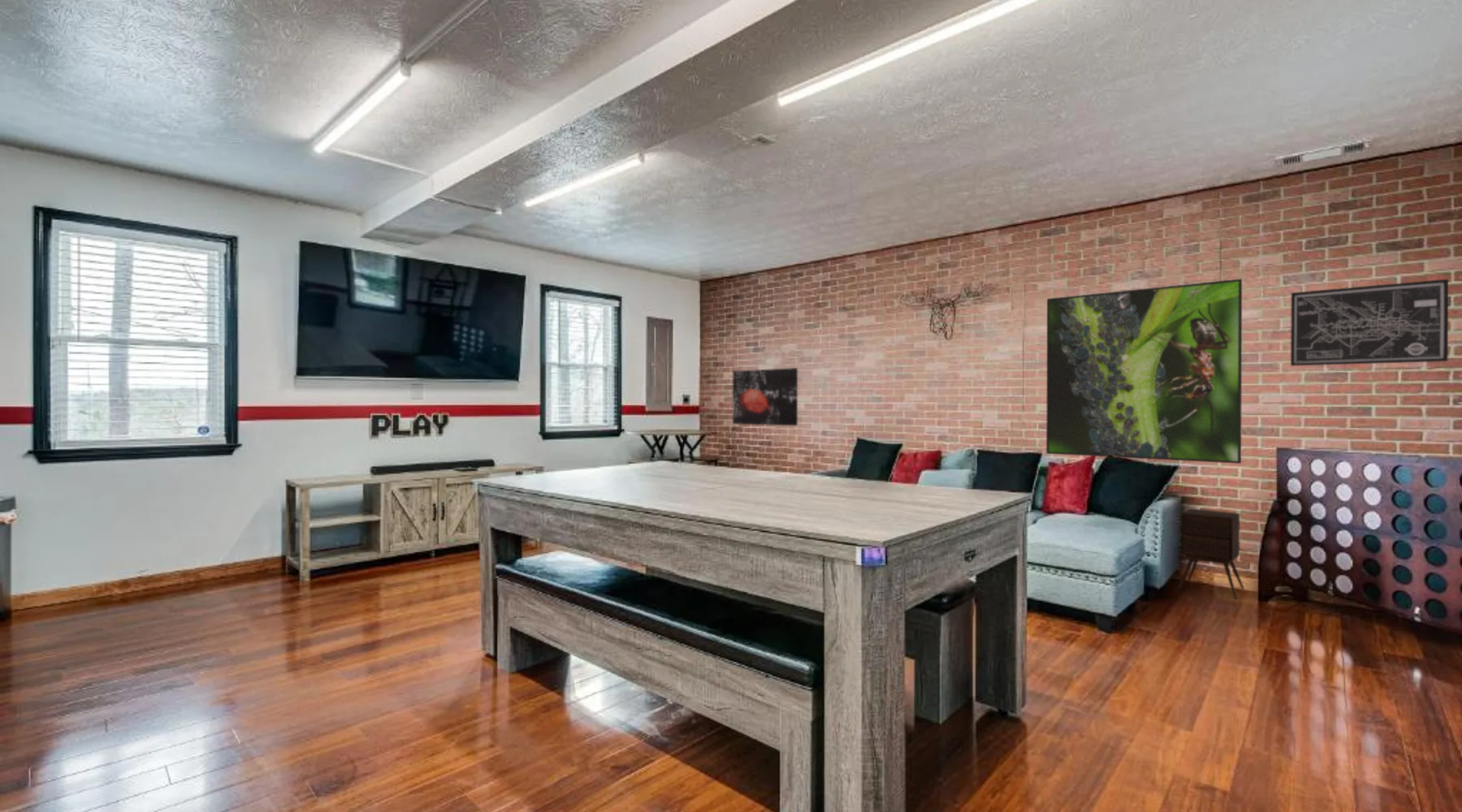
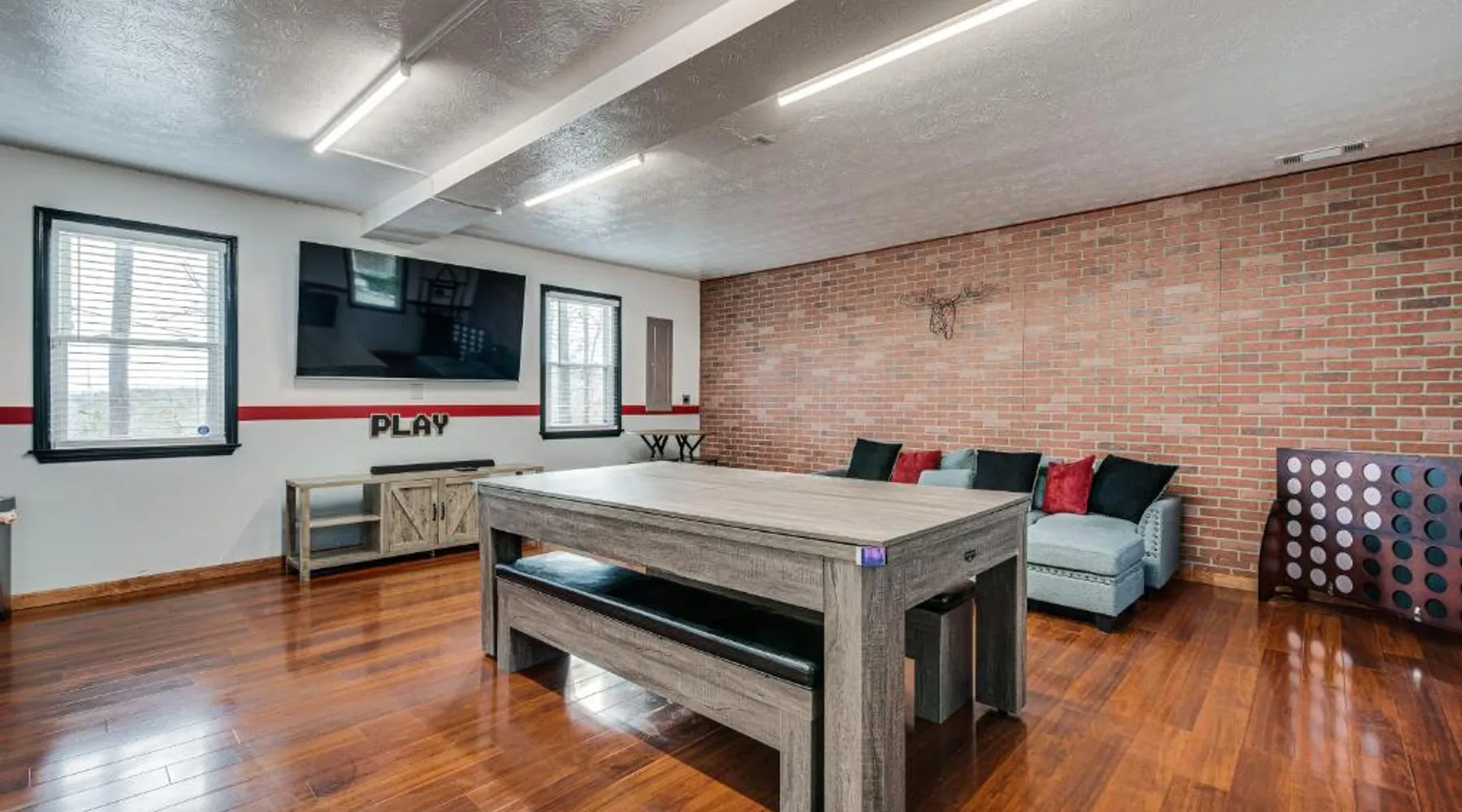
- wall art (1365, 325)
- wall art (763, 397)
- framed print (1135, 374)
- side table (1211, 551)
